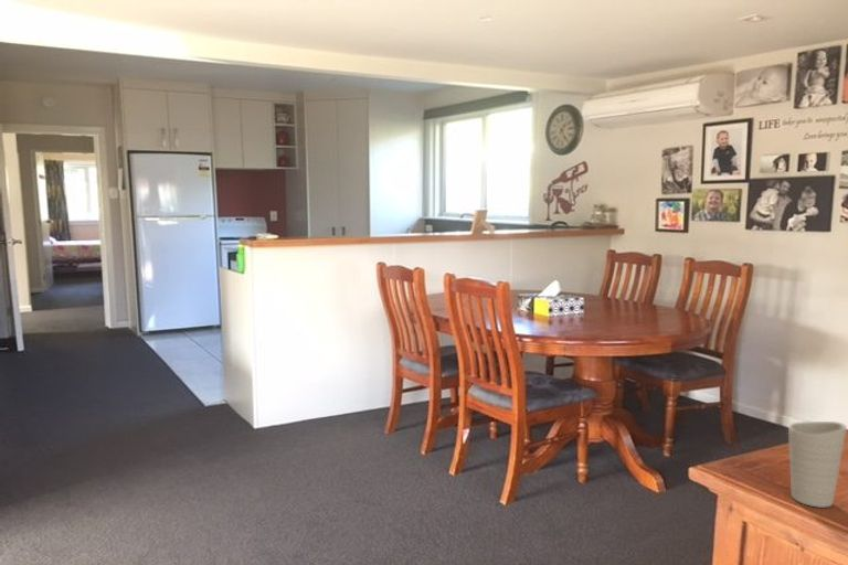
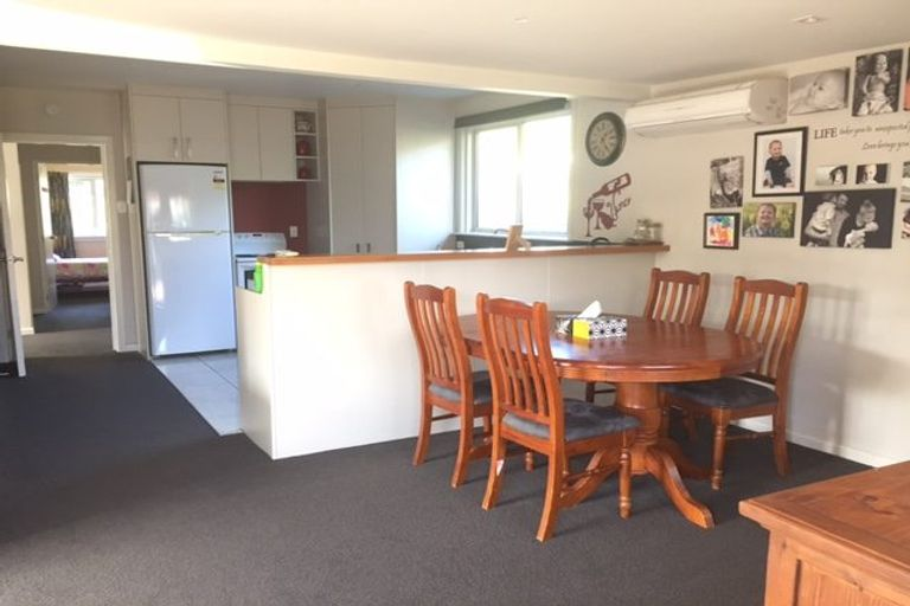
- cup (814, 460)
